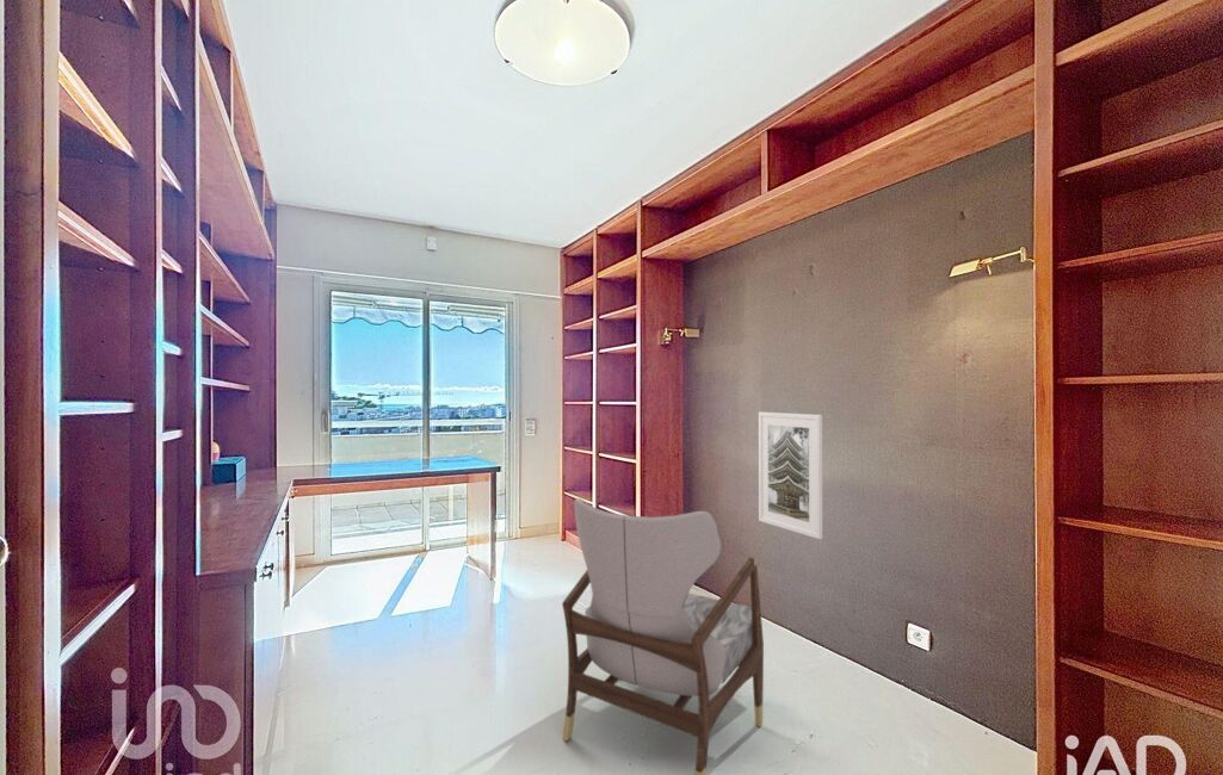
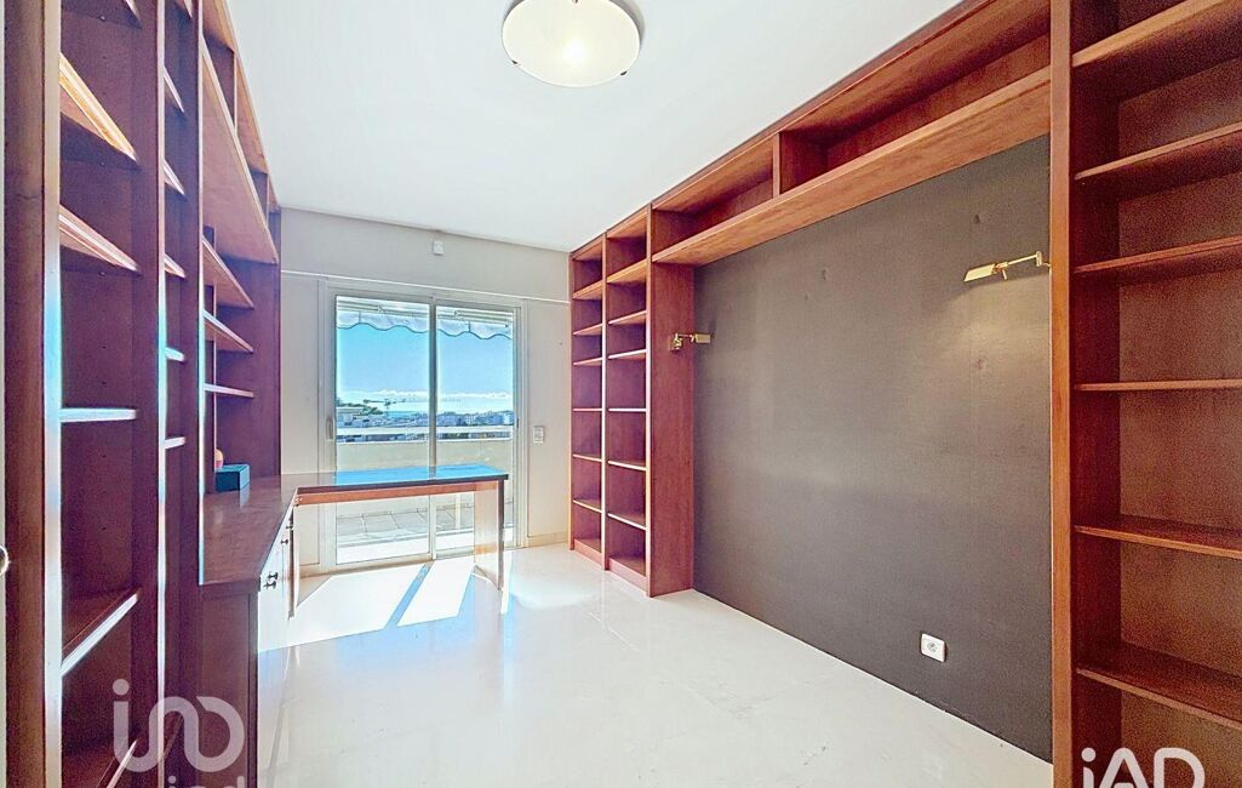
- armchair (661, 608)
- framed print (787, 471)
